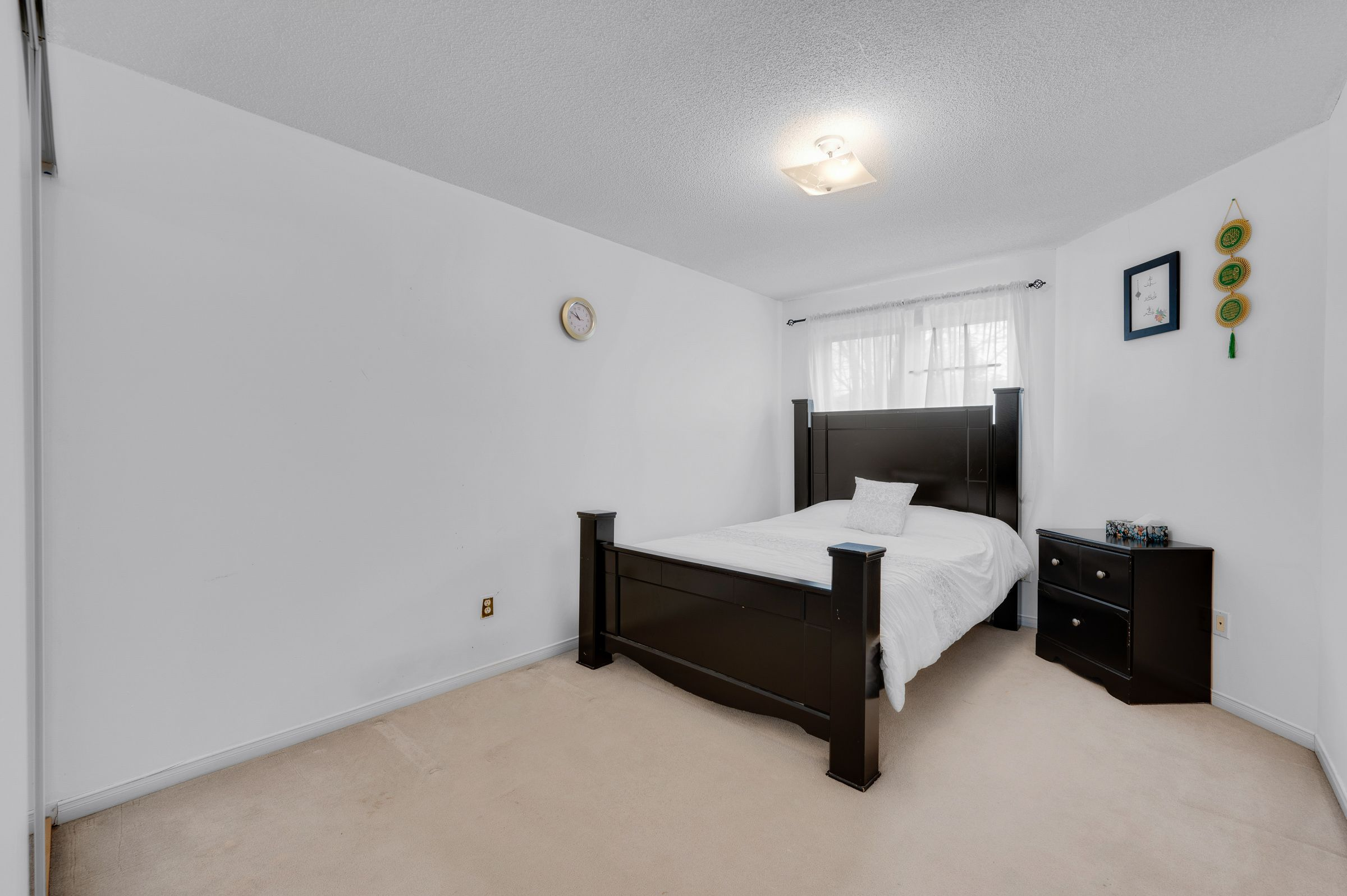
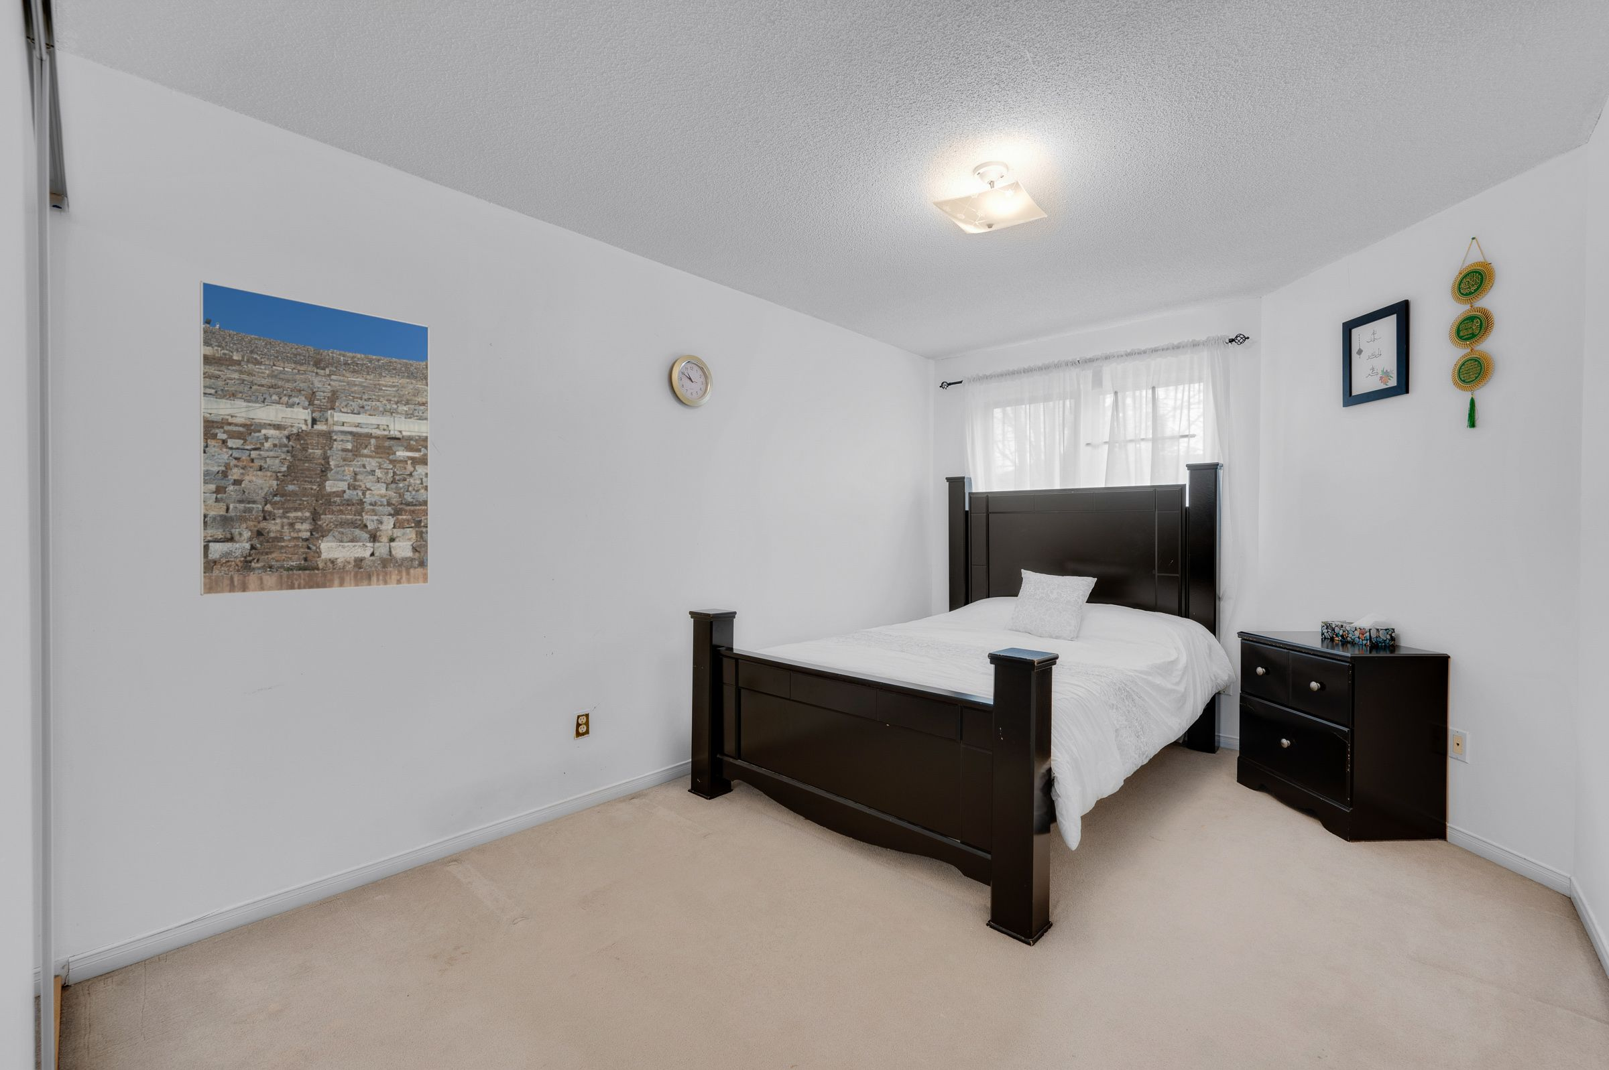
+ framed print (325, 448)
